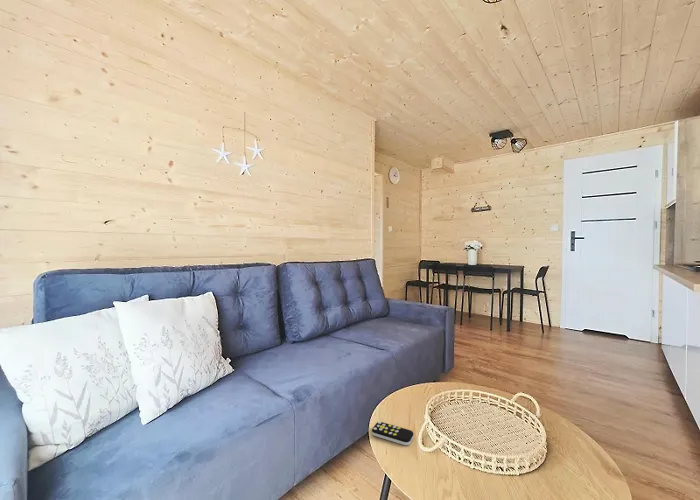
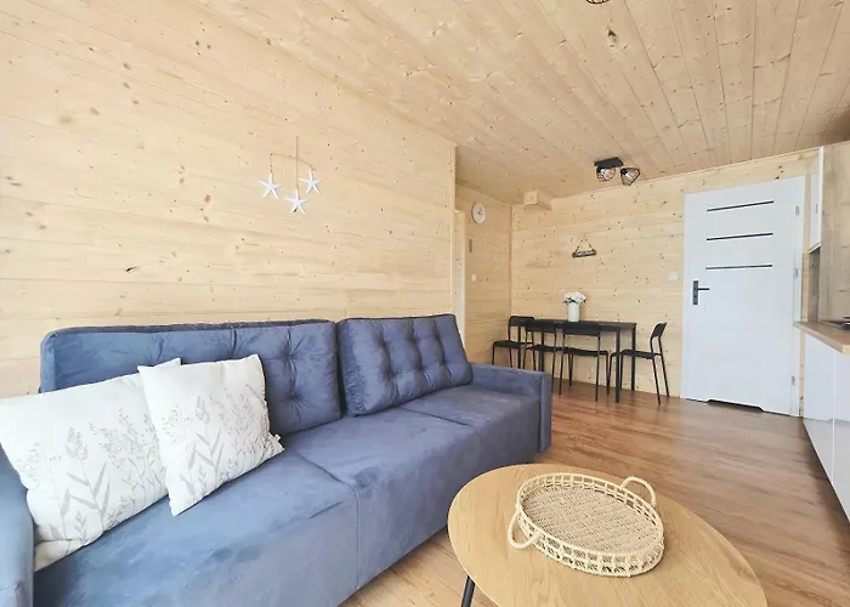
- remote control (392, 432)
